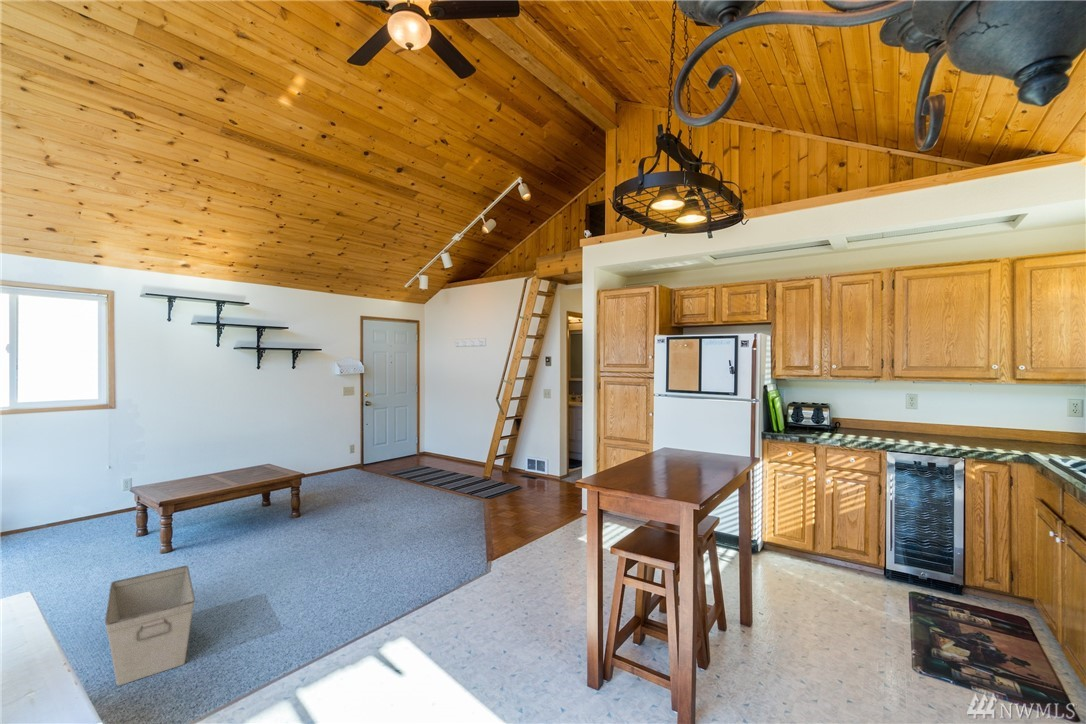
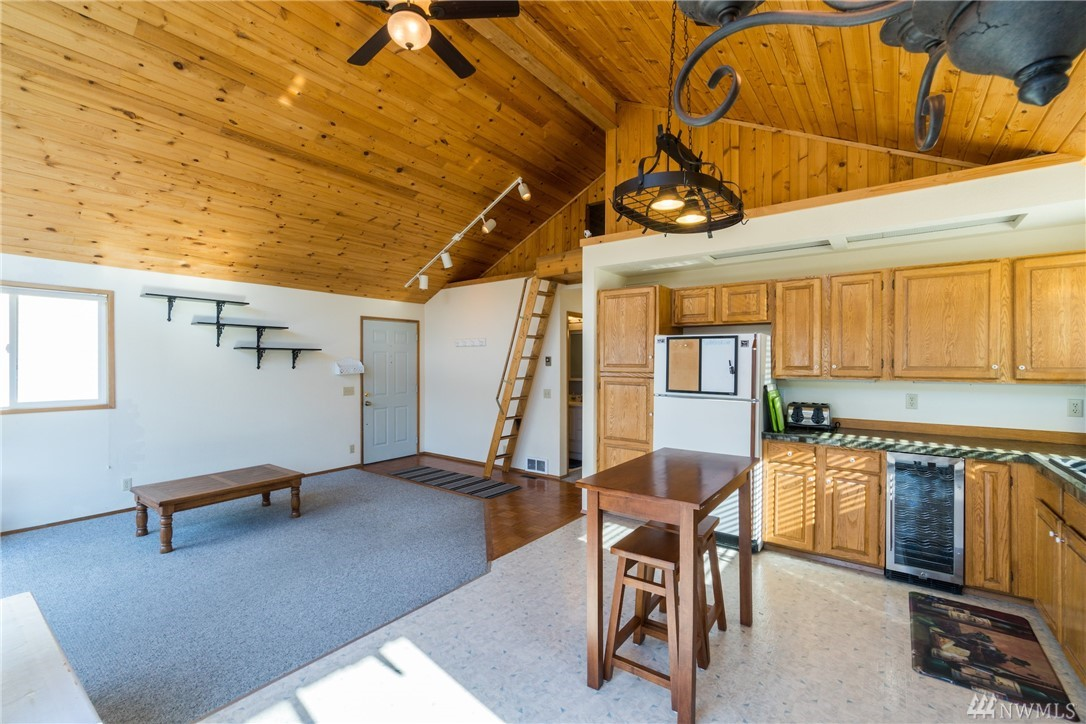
- storage bin (151, 619)
